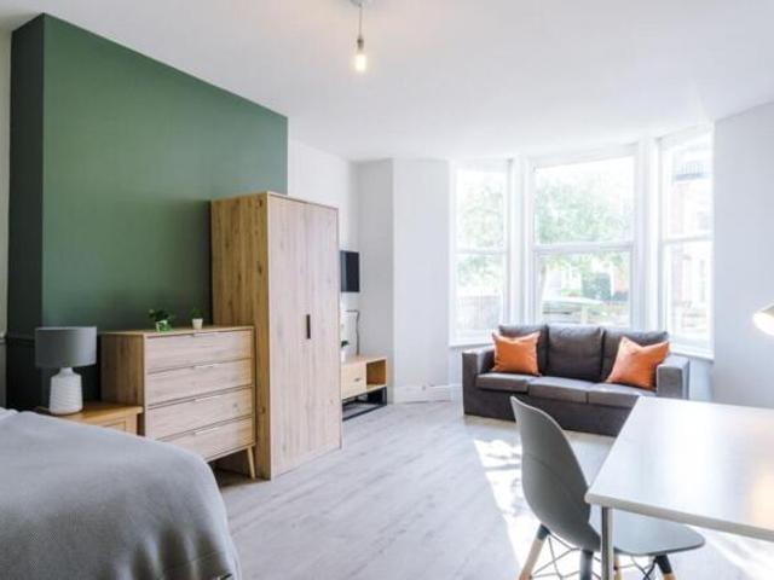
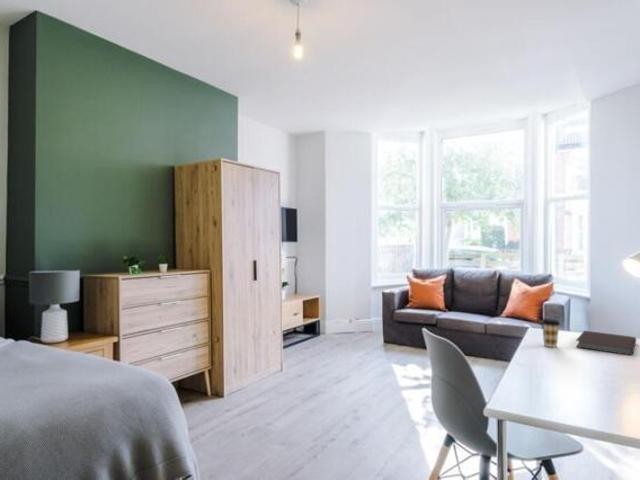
+ notebook (606, 341)
+ coffee cup (550, 332)
